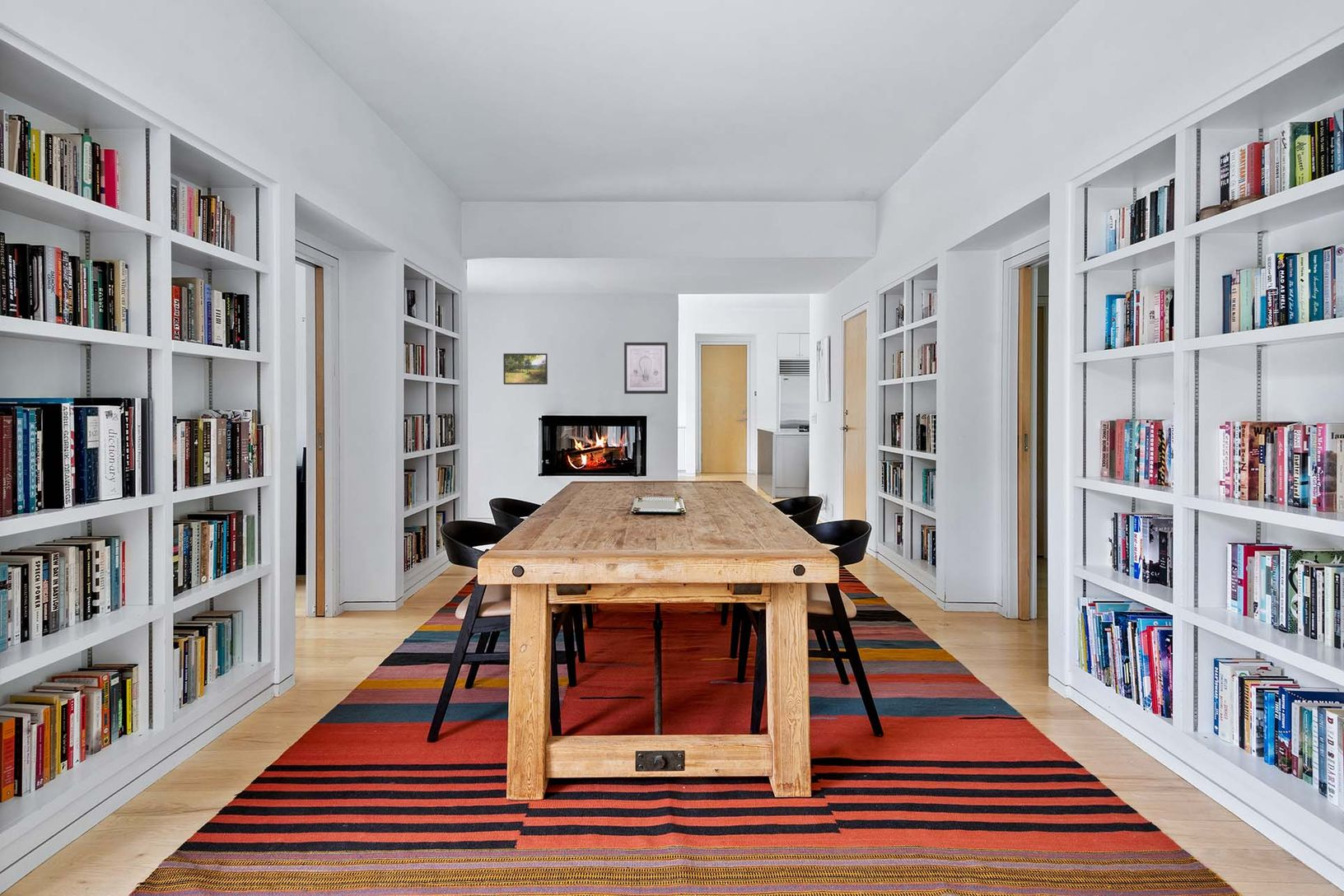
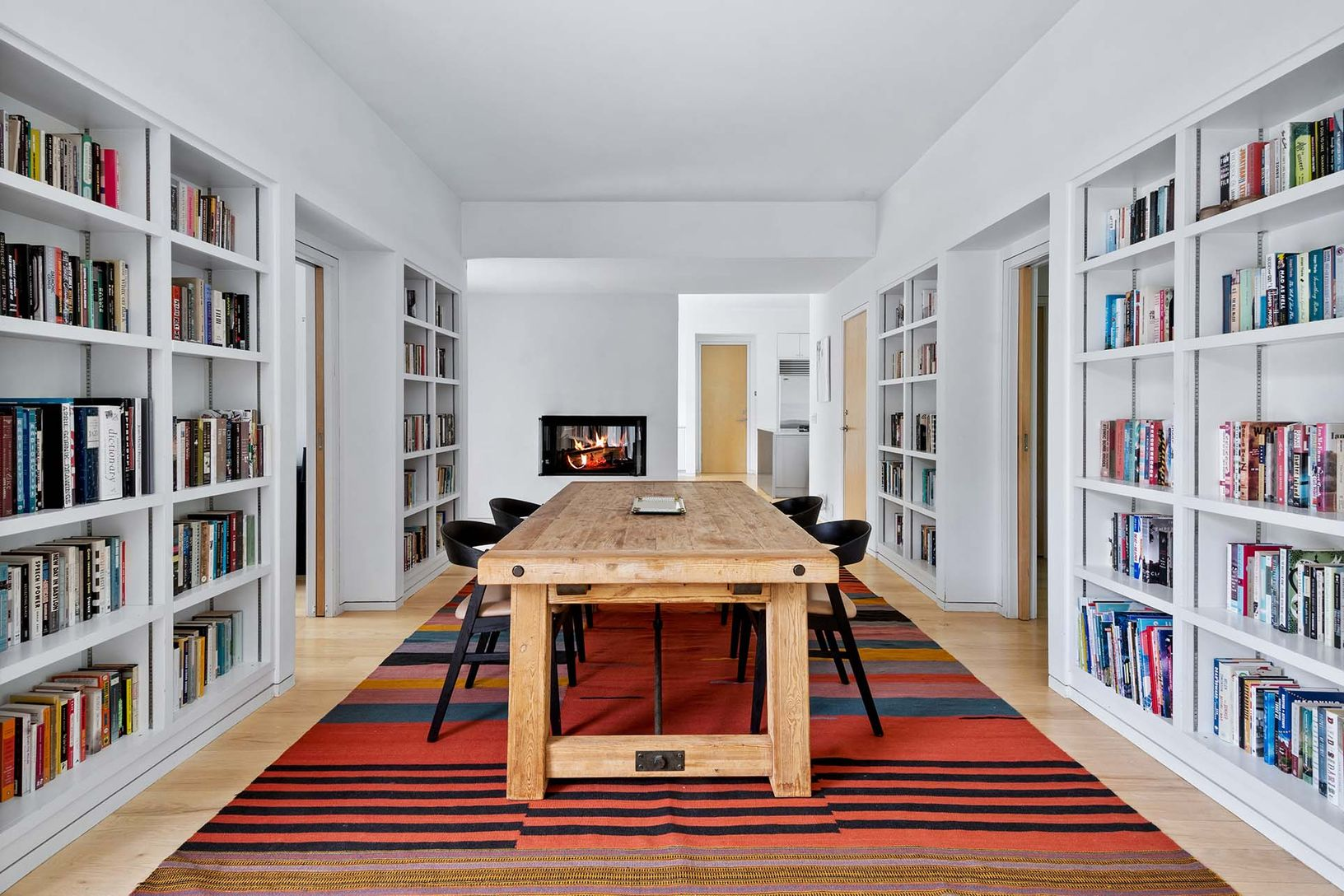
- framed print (525, 369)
- wall art (646, 368)
